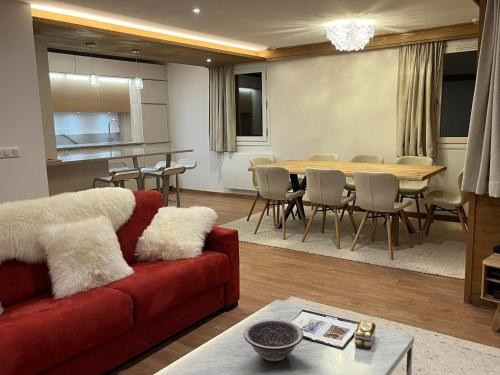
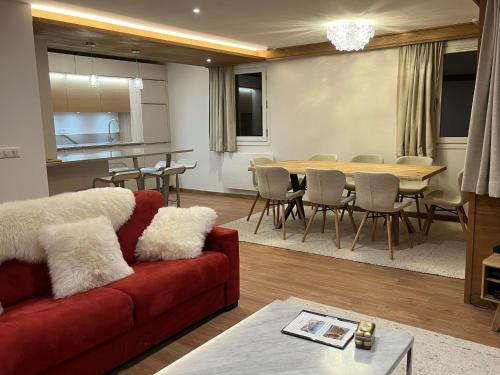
- decorative bowl (273, 343)
